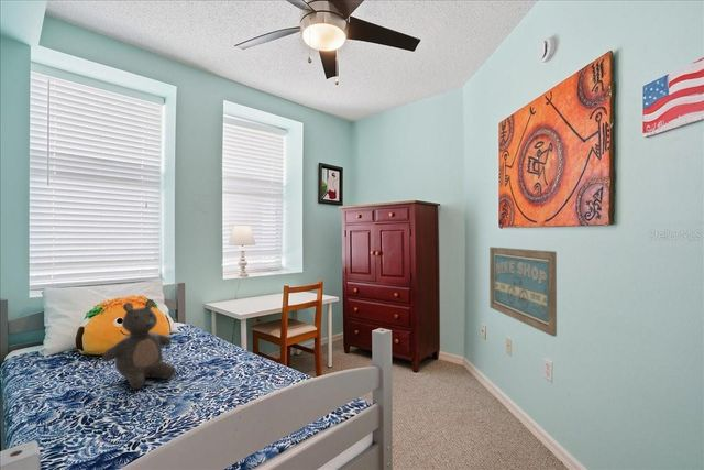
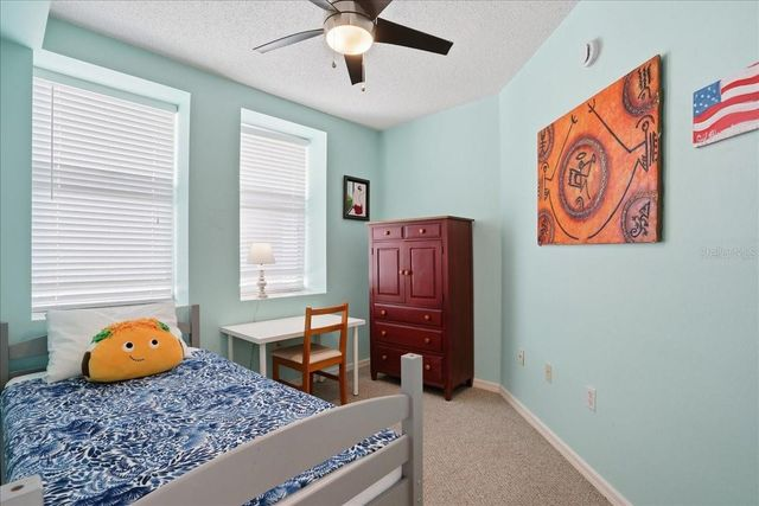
- teddy bear (144, 340)
- wall art (517, 284)
